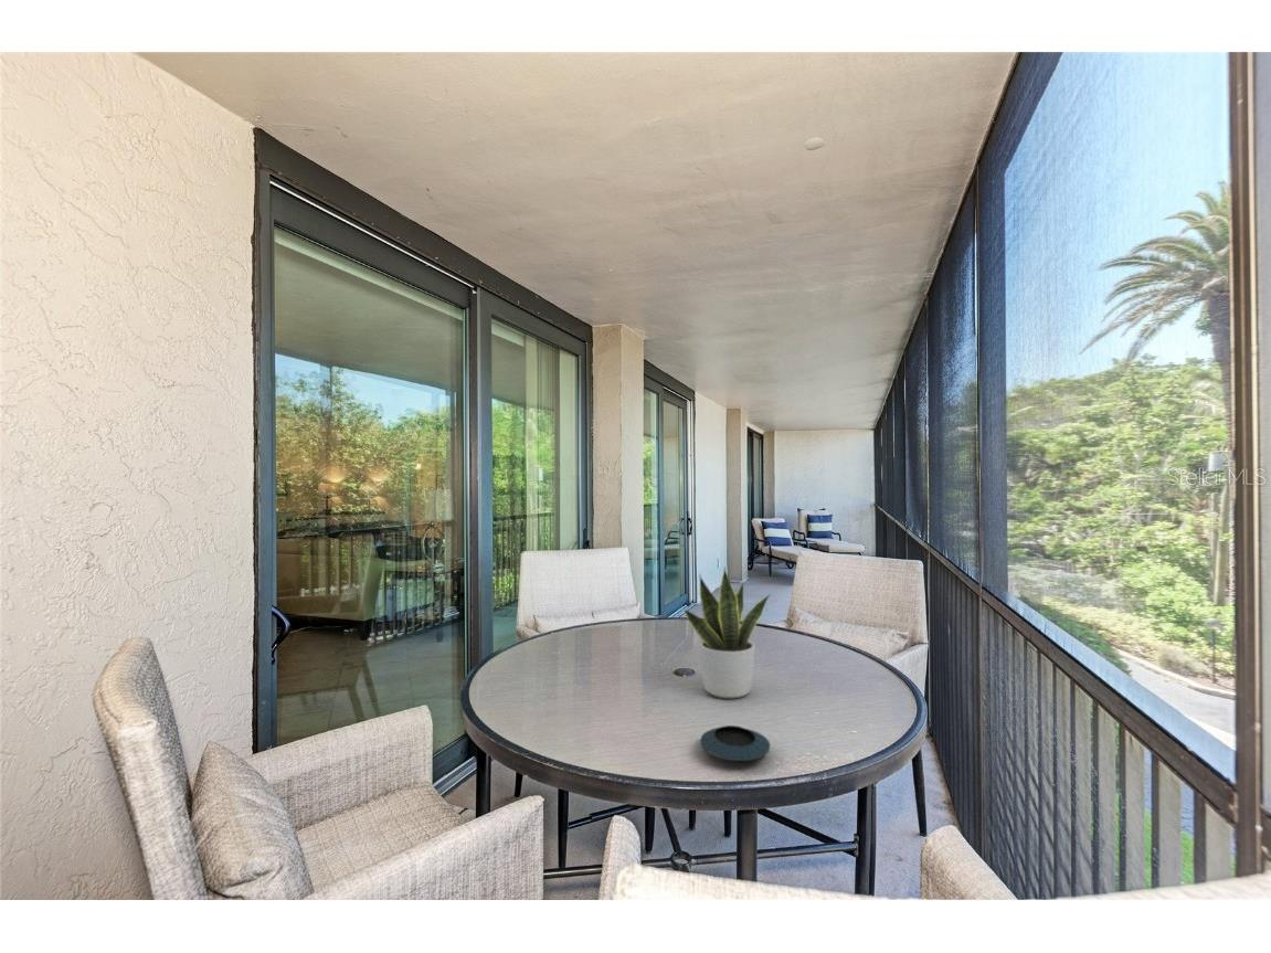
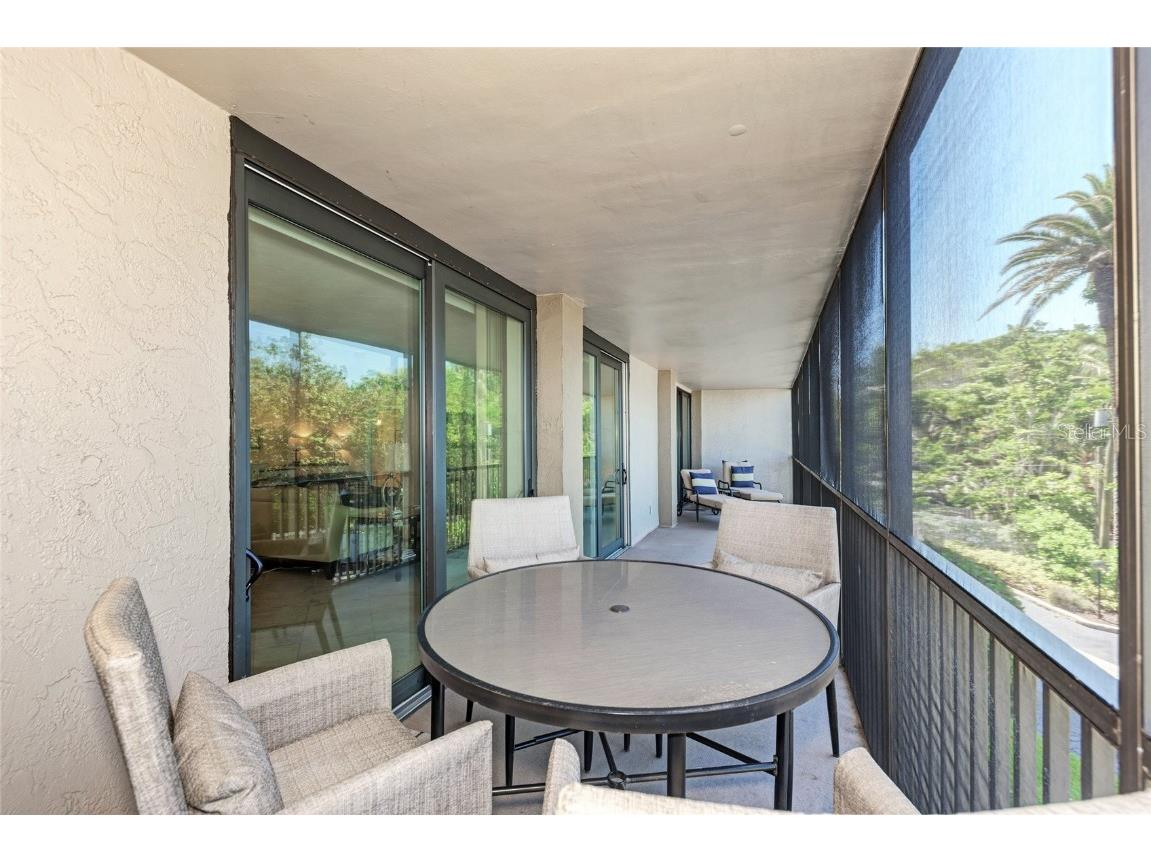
- saucer (734, 740)
- potted plant (729, 627)
